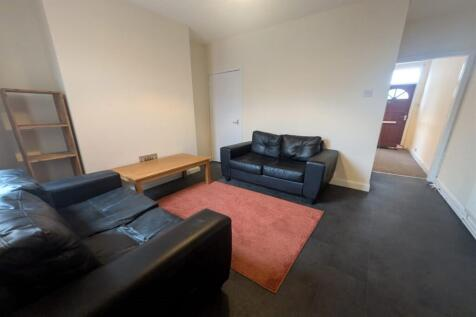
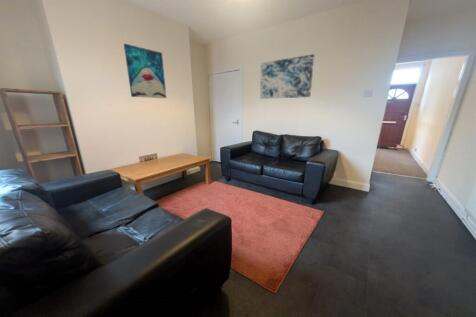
+ wall art (147, 73)
+ wall art (284, 79)
